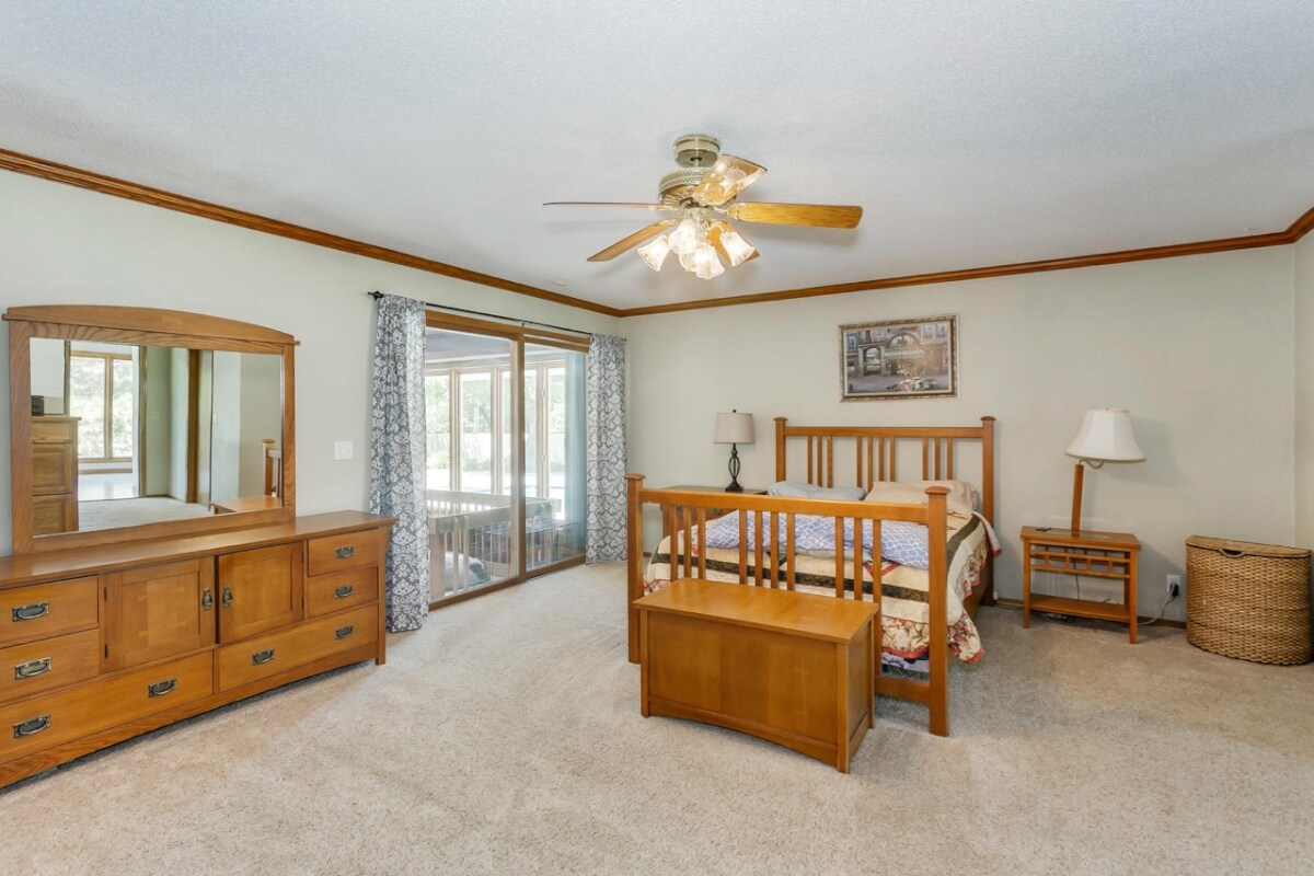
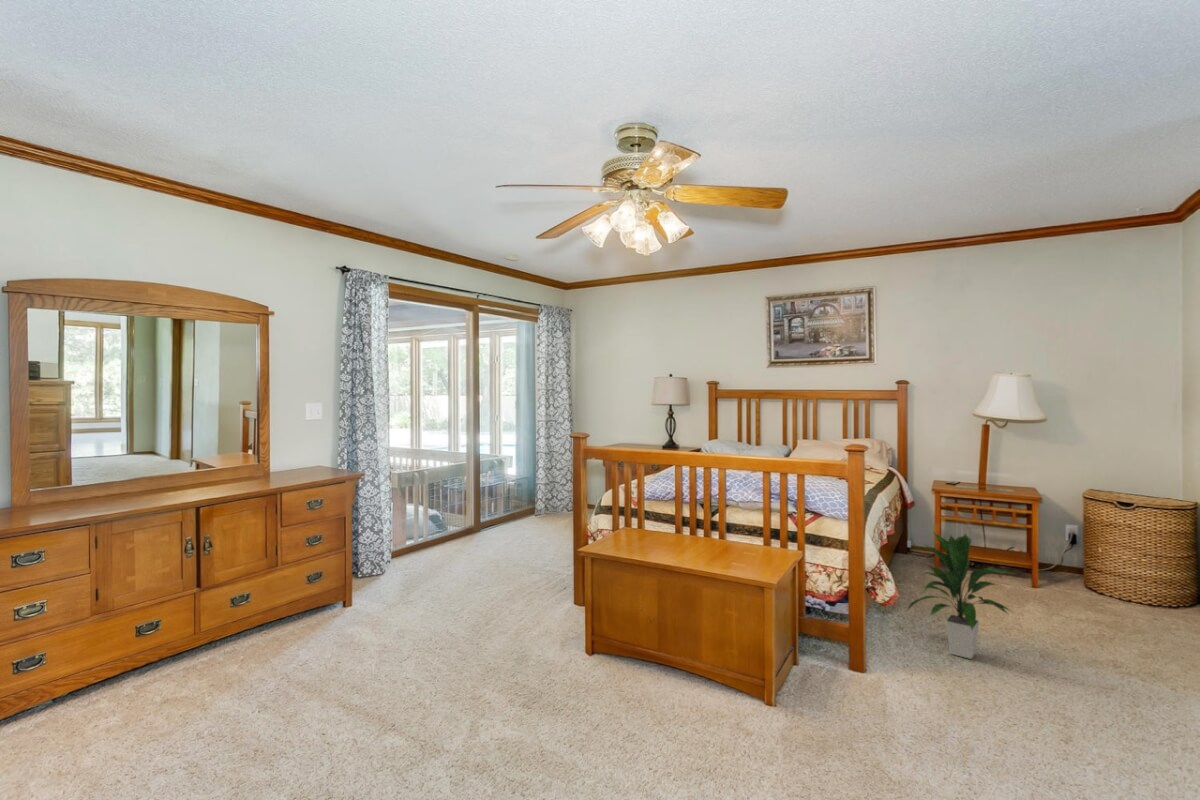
+ indoor plant (958, 590)
